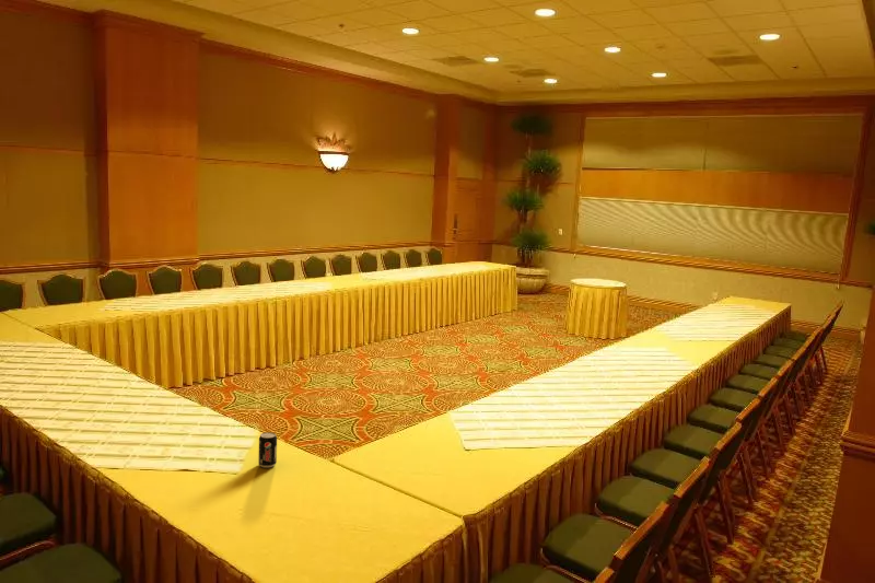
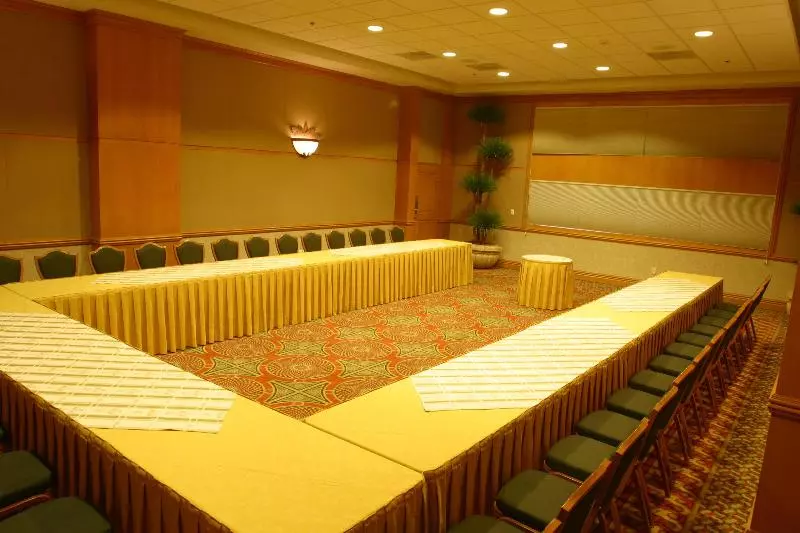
- beverage can (267, 450)
